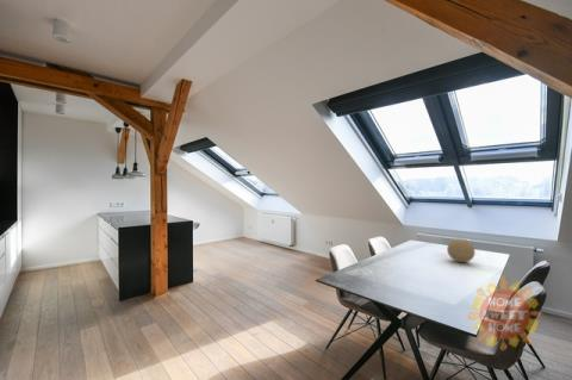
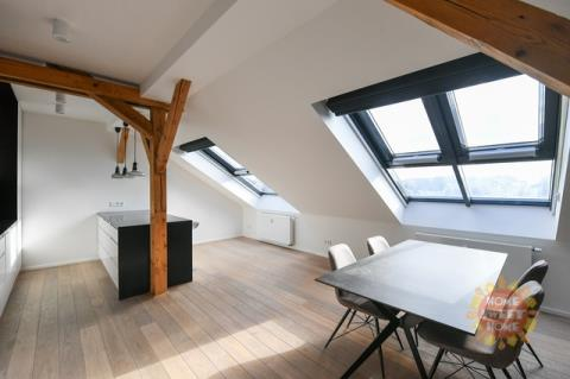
- decorative orb (460, 250)
